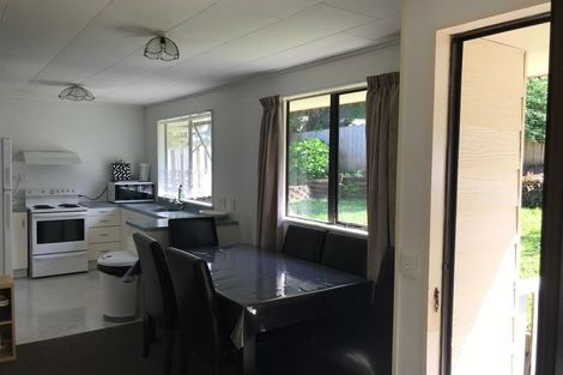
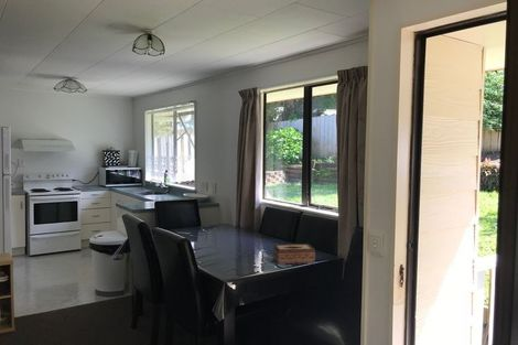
+ tissue box (293, 254)
